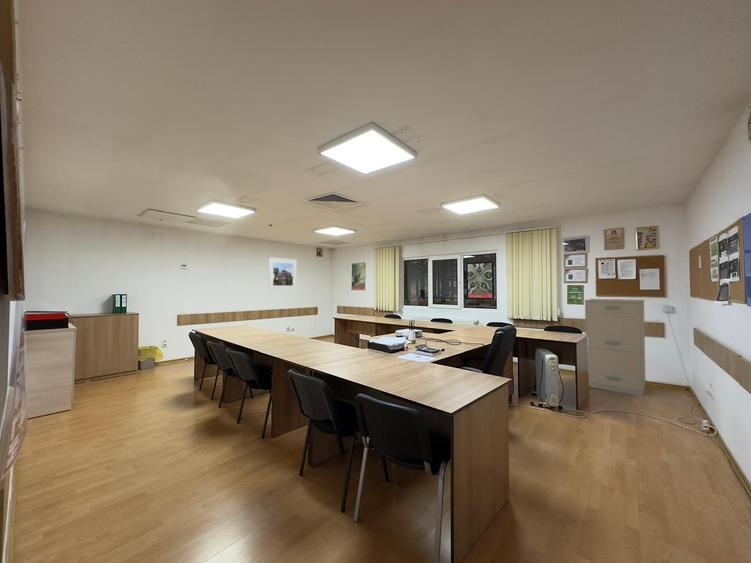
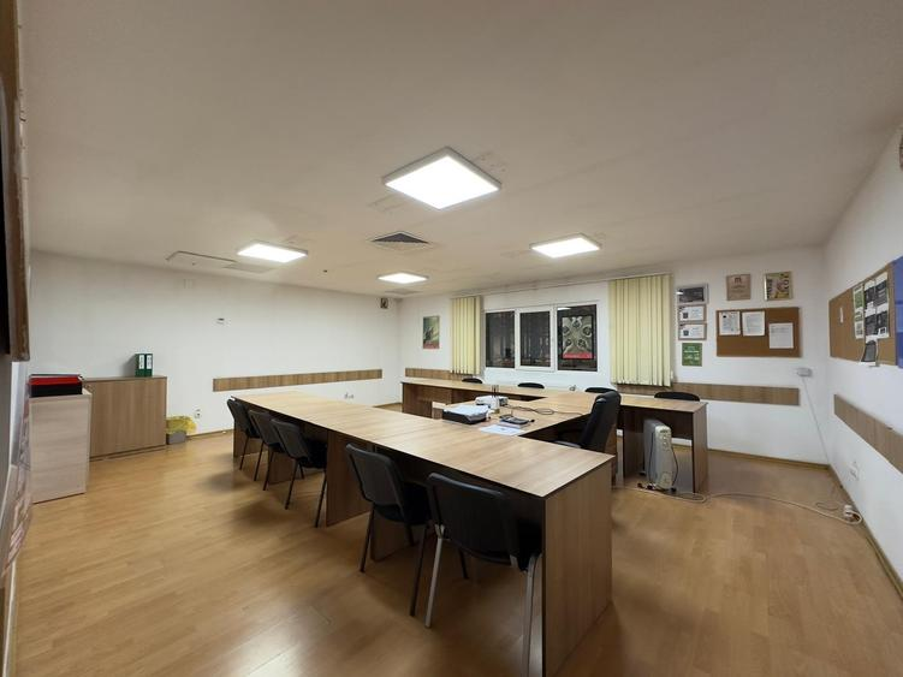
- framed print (283, 274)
- filing cabinet (615, 342)
